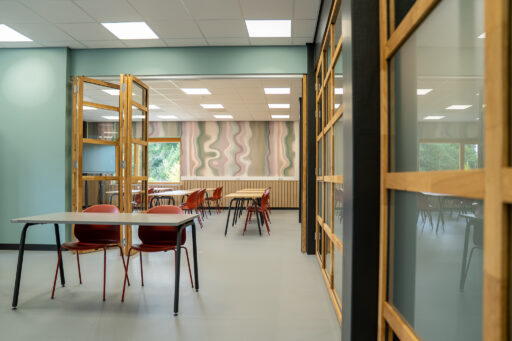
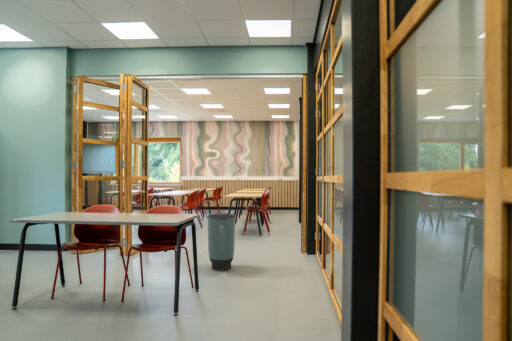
+ trash can (221, 241)
